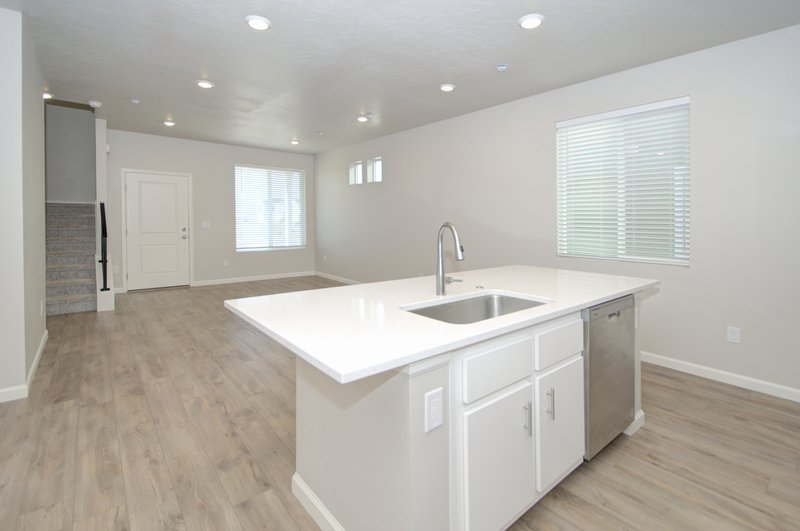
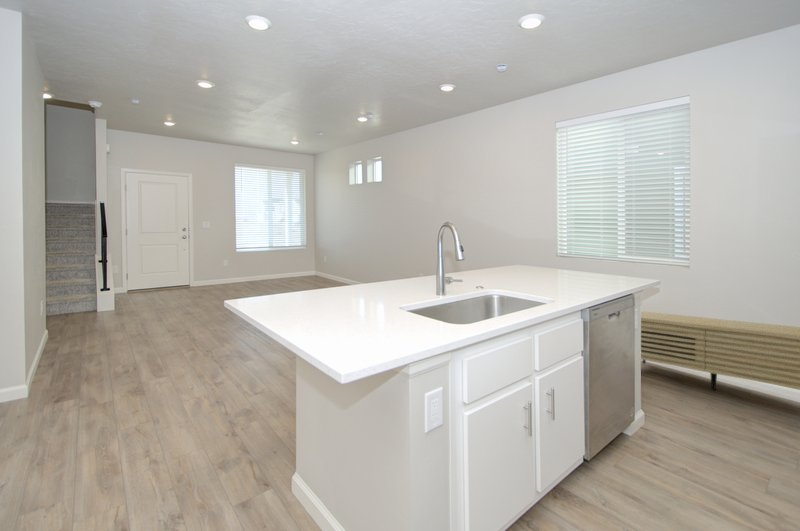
+ sideboard (714, 355)
